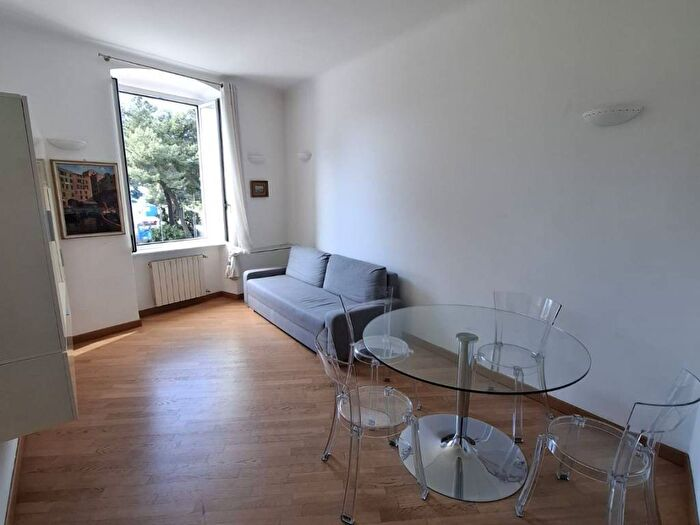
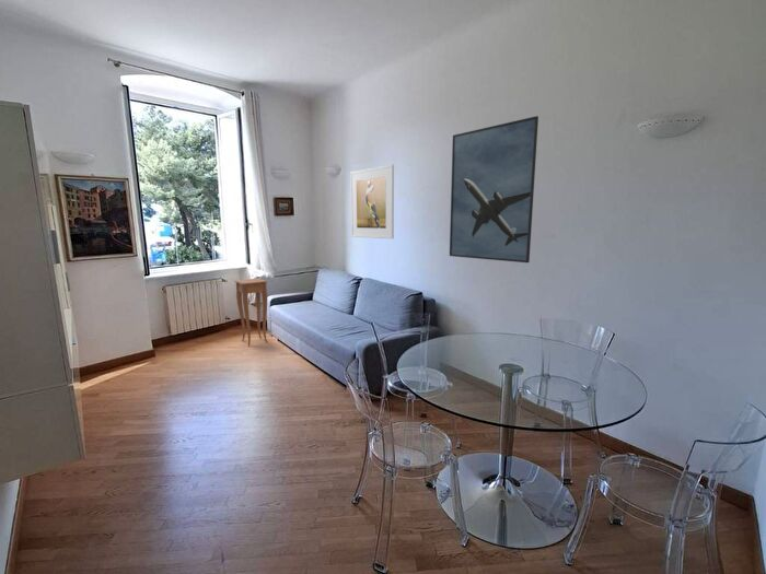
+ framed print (370, 203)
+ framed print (488, 195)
+ side table (257, 312)
